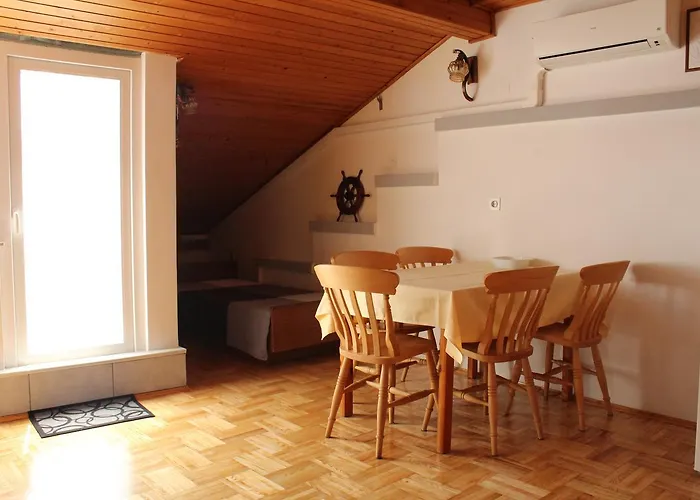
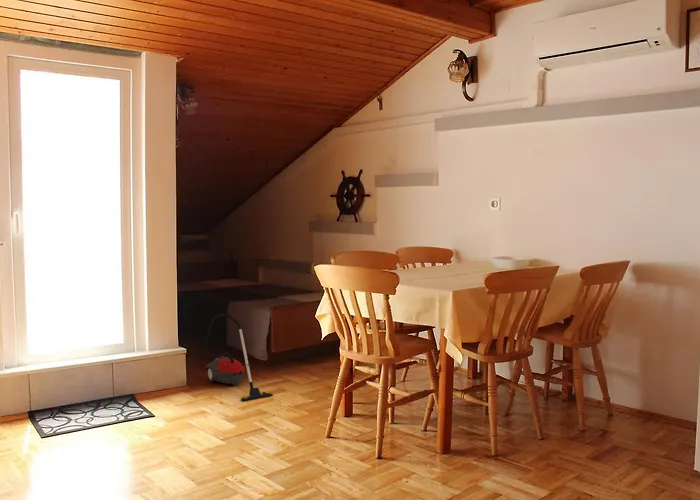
+ vacuum cleaner (228, 353)
